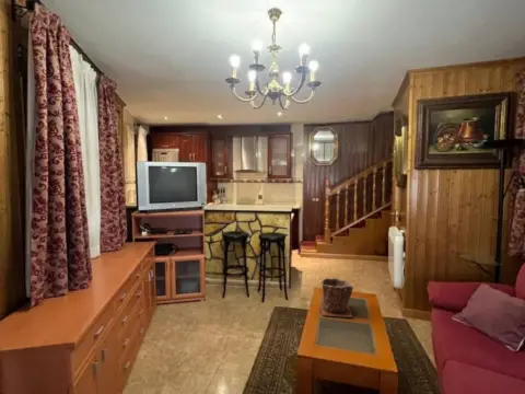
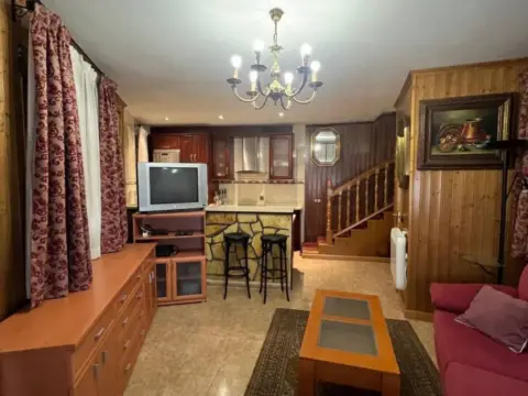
- plant pot (336, 296)
